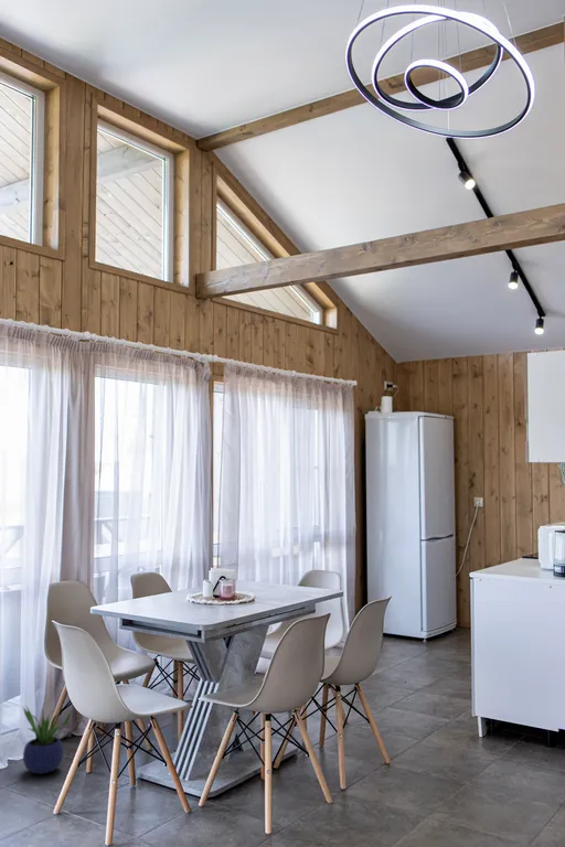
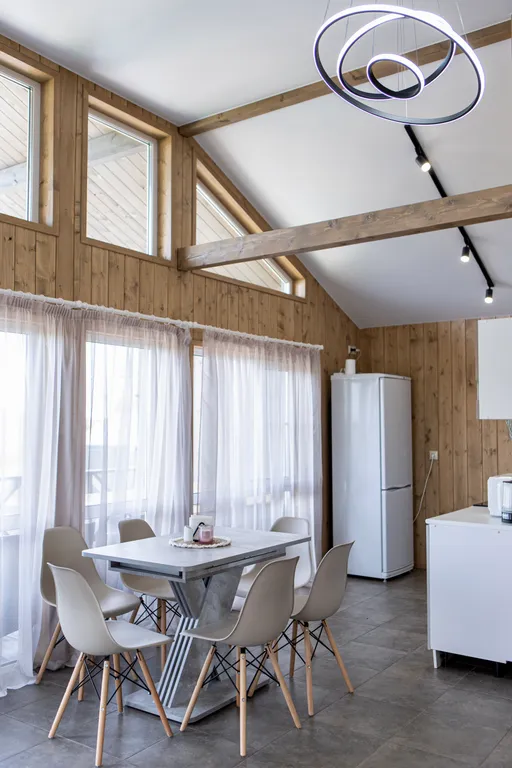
- potted plant (43, 737)
